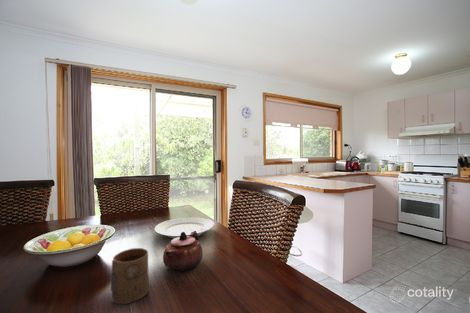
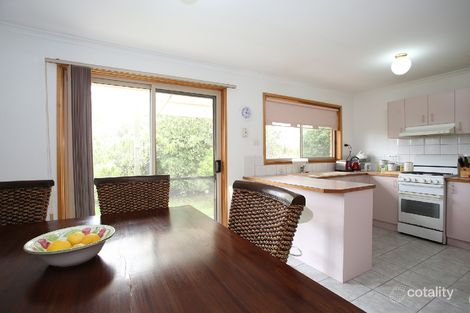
- teapot (184, 247)
- cup (130, 274)
- plate (185, 228)
